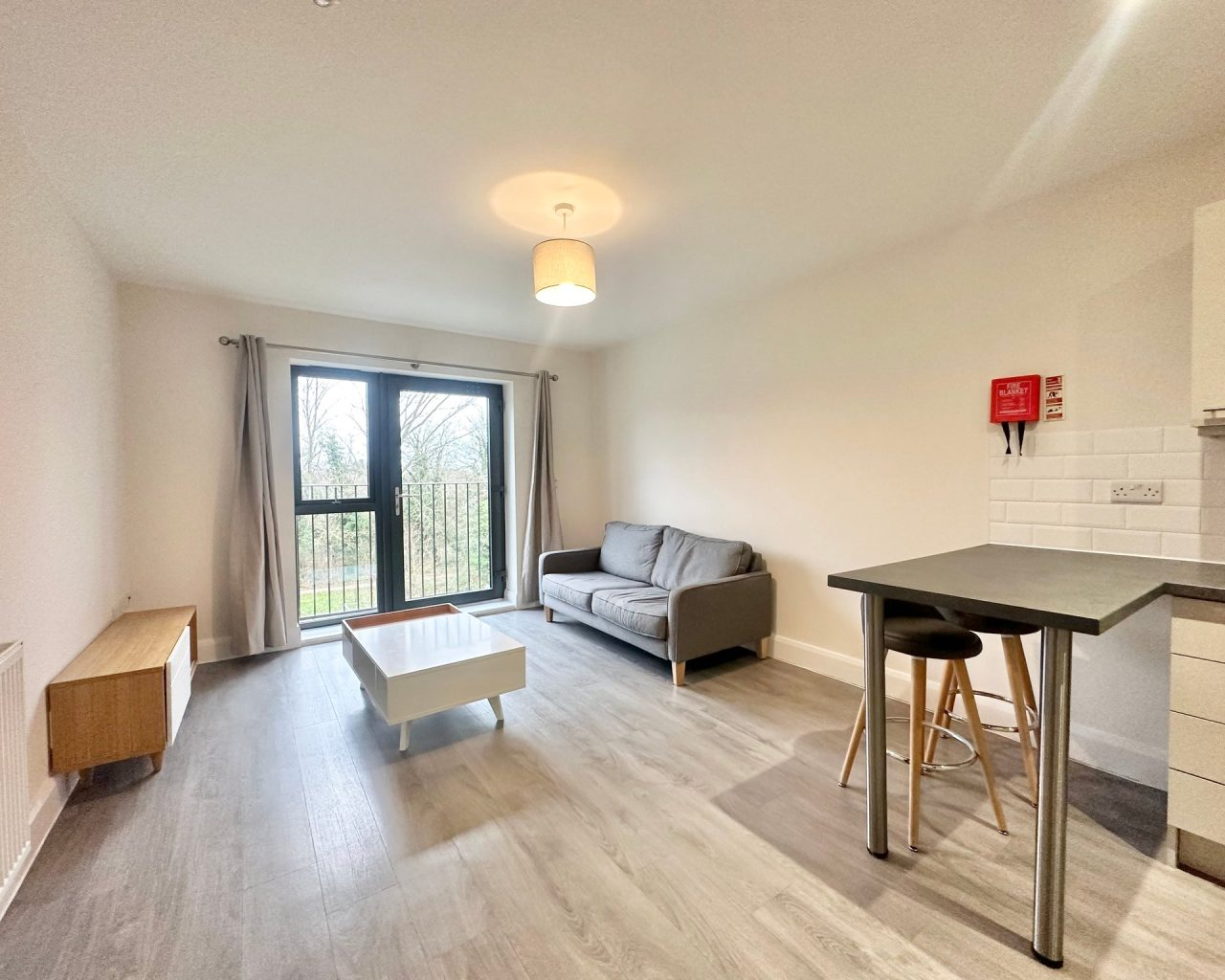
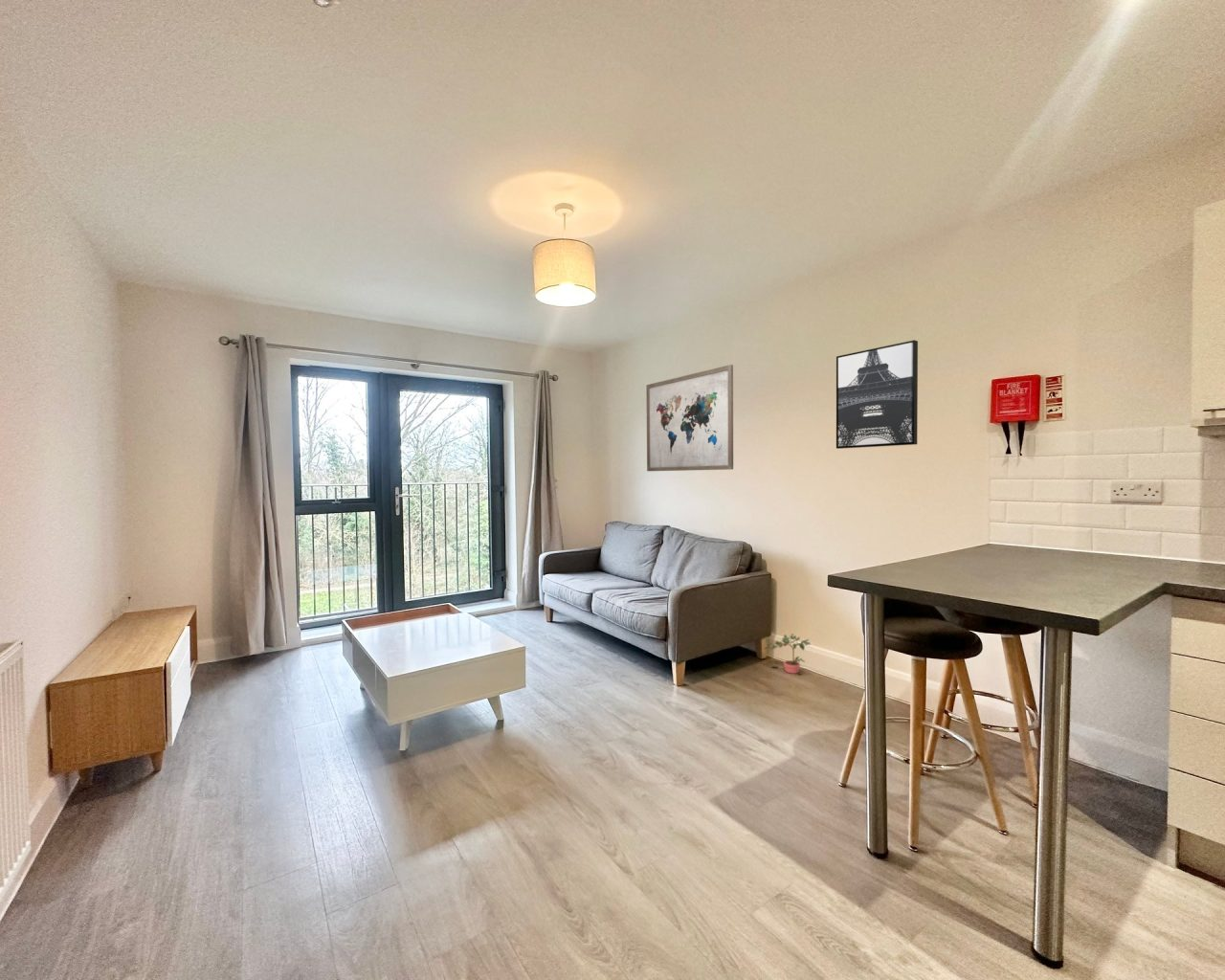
+ potted plant (786, 645)
+ wall art (874, 397)
+ wall art (685, 423)
